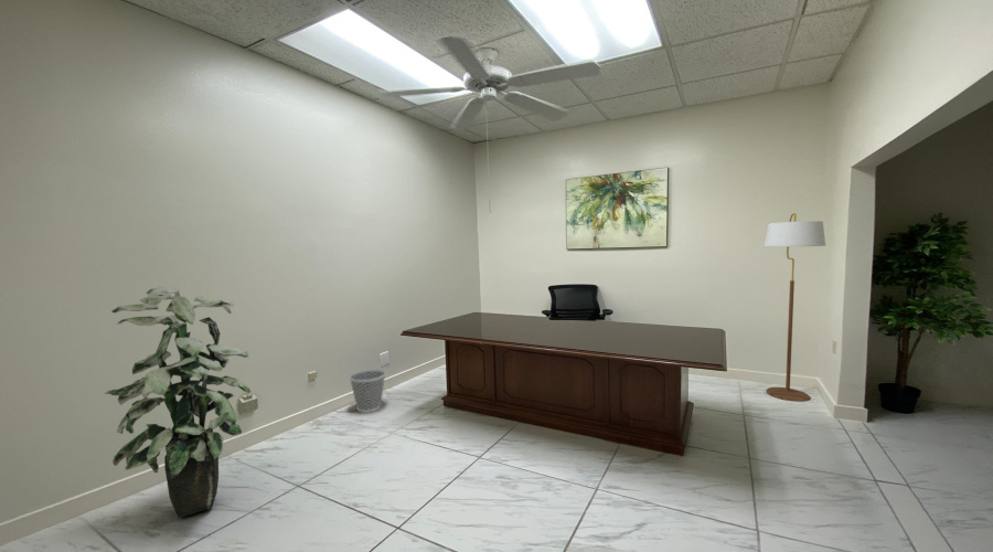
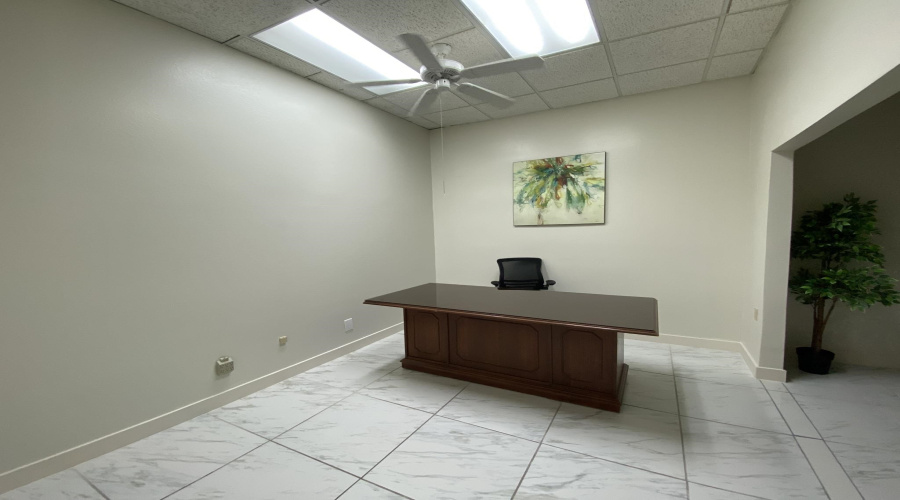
- wastebasket (367, 391)
- floor lamp (790, 305)
- indoor plant (181, 397)
